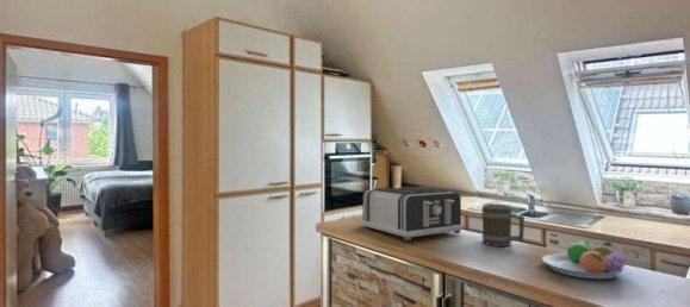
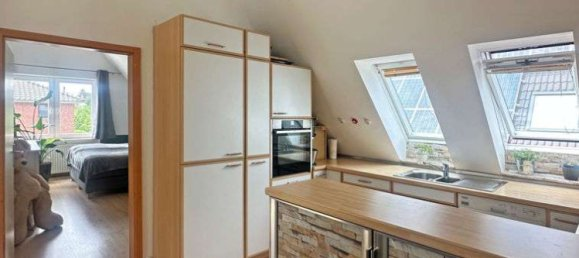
- fruit bowl (583, 255)
- toaster (412, 209)
- barrel (502, 224)
